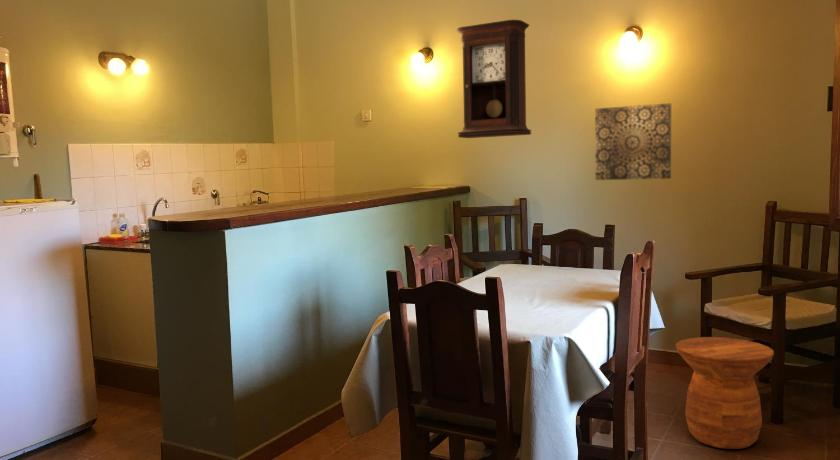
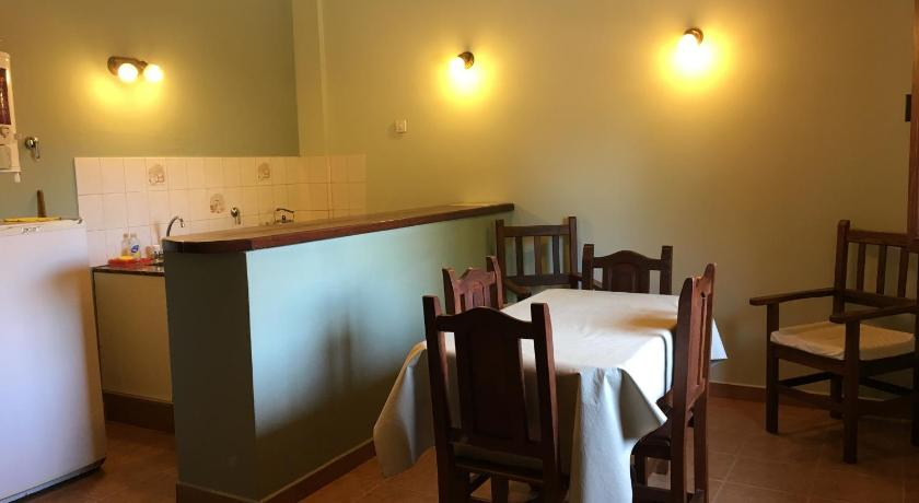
- side table (722, 392)
- wall art (632, 142)
- pendulum clock (491, 81)
